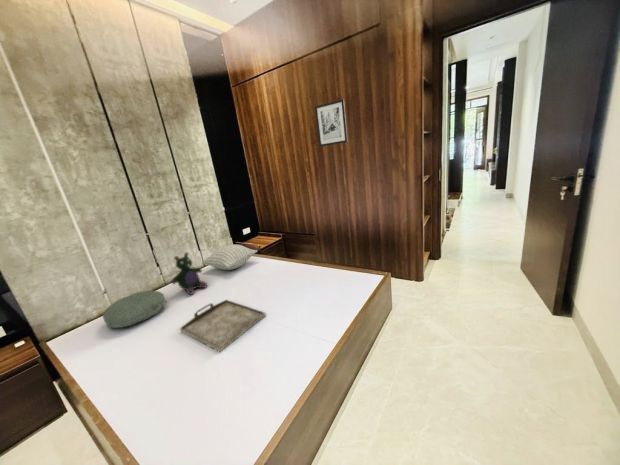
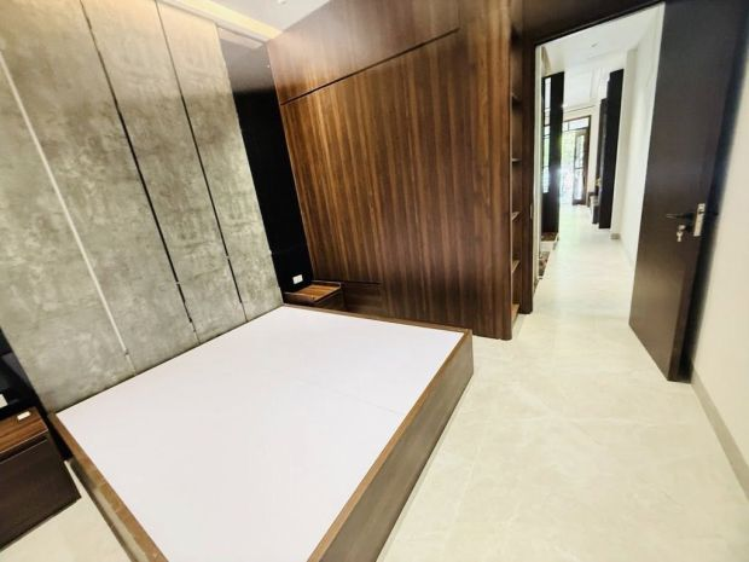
- serving tray (222, 319)
- stuffed bear (188, 272)
- wall art (331, 124)
- pillow (134, 307)
- pillow (230, 256)
